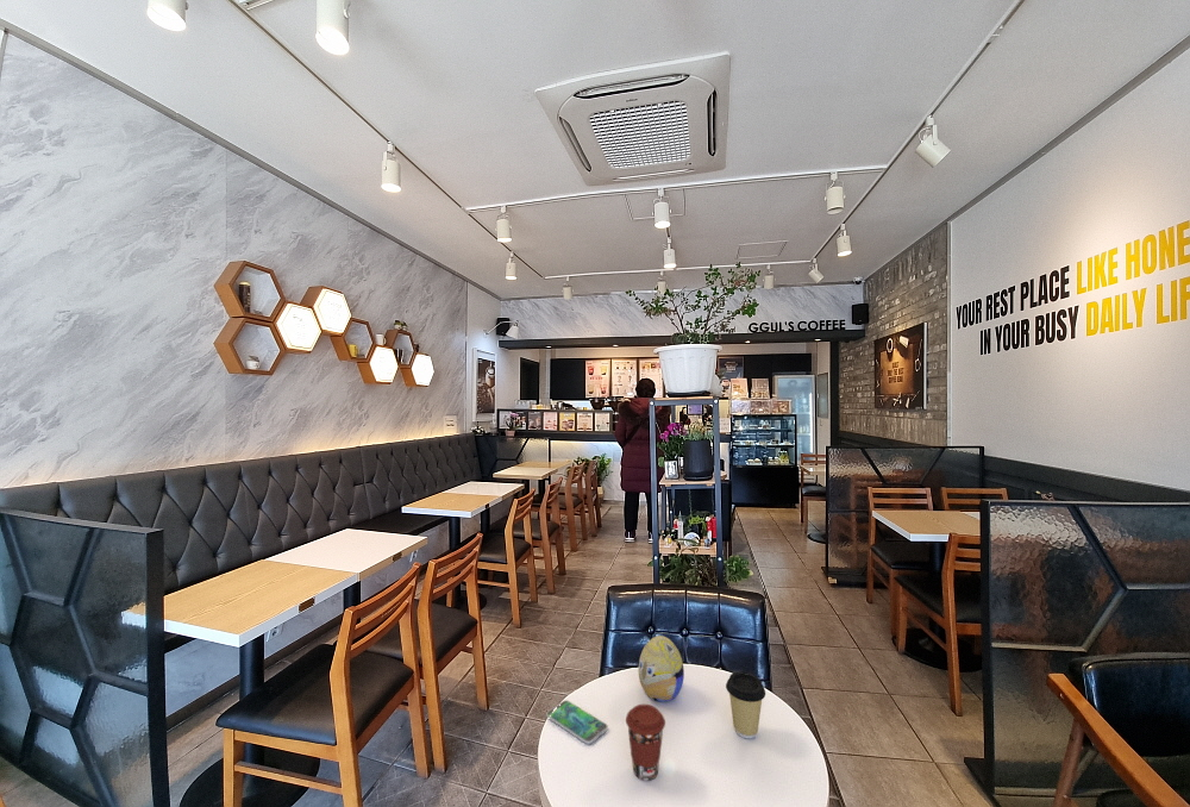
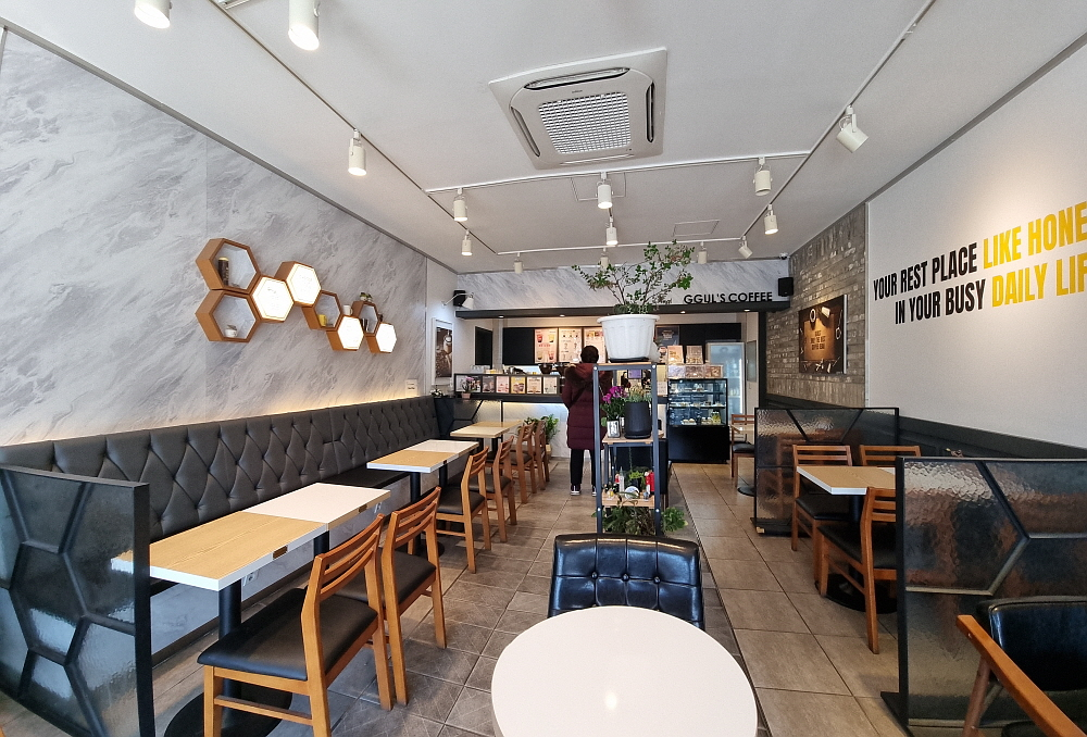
- coffee cup (645, 742)
- coffee cup (745, 706)
- decorative egg (660, 664)
- smartphone (576, 720)
